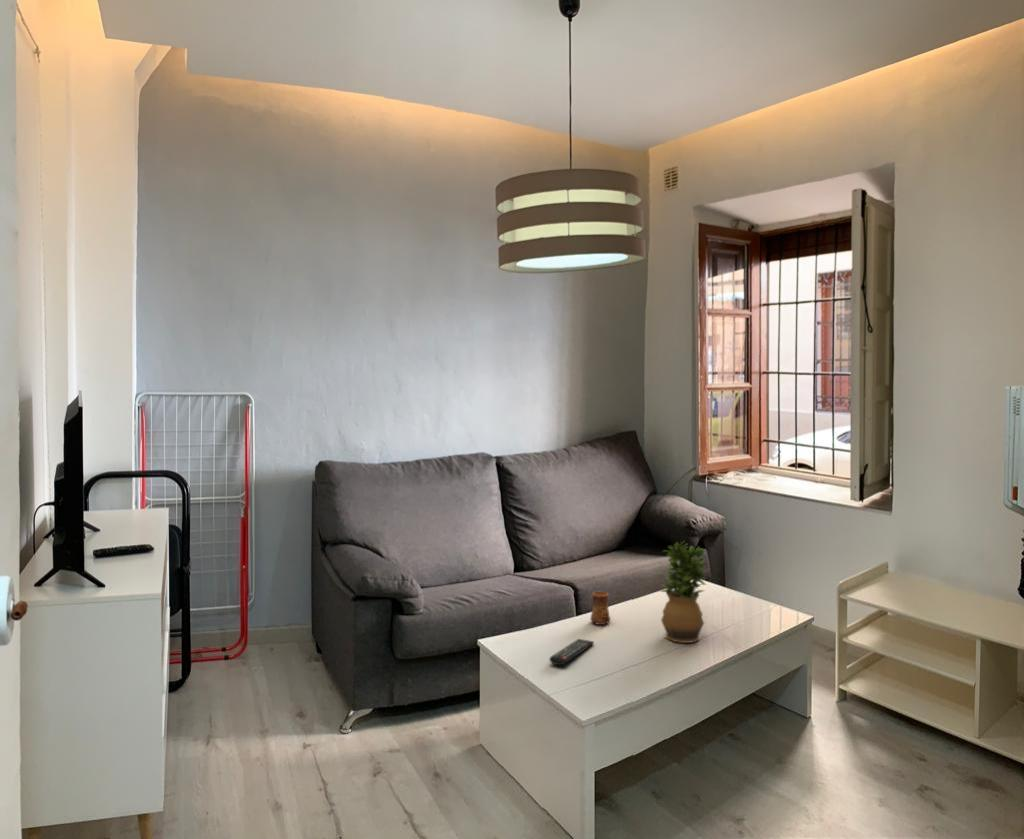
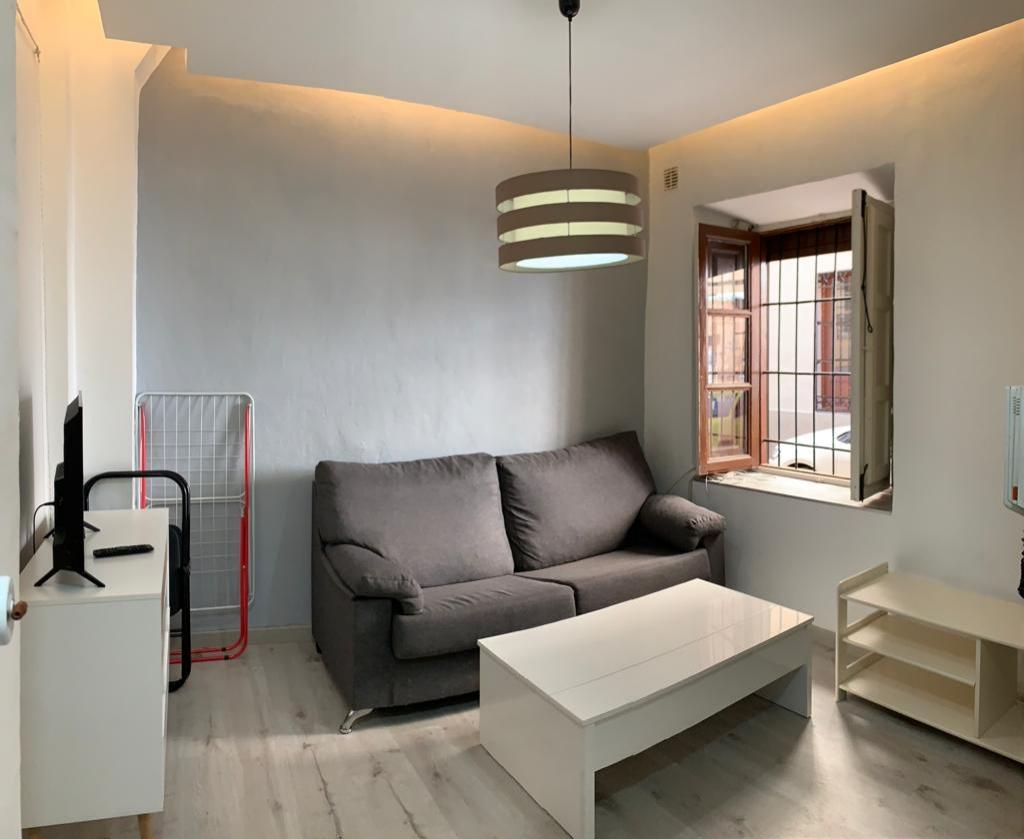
- potted plant (688, 589)
- remote control (572, 651)
- cup (600, 608)
